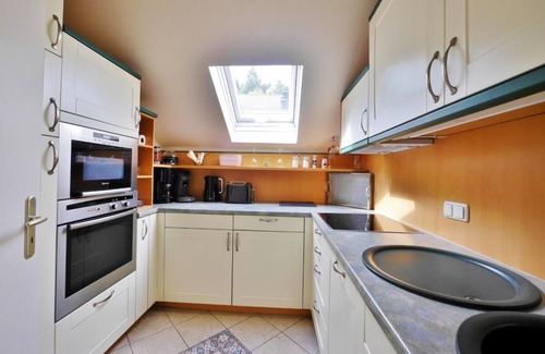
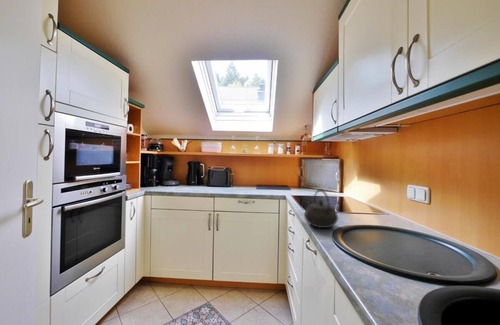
+ kettle (319, 206)
